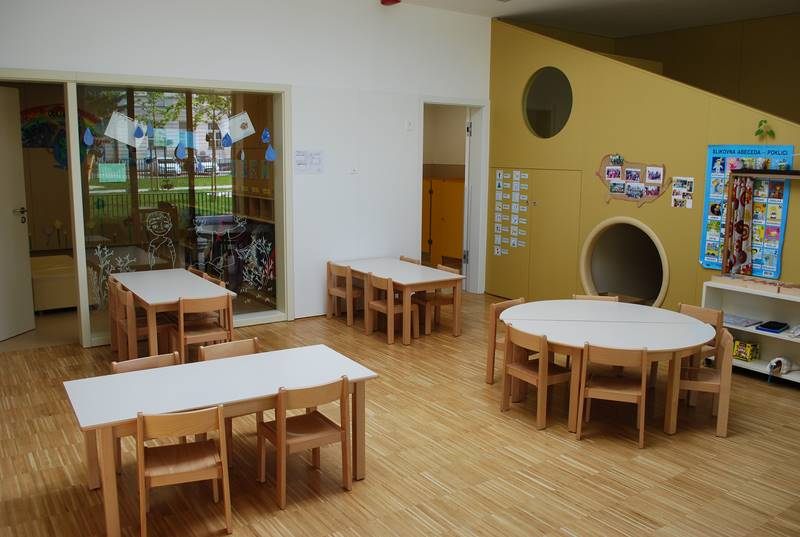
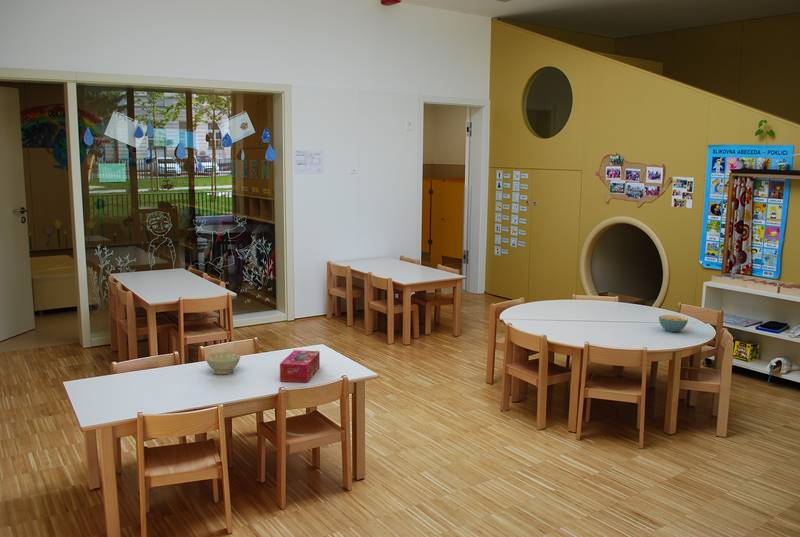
+ cereal bowl (673, 324)
+ tissue box (300, 365)
+ bowl (223, 364)
